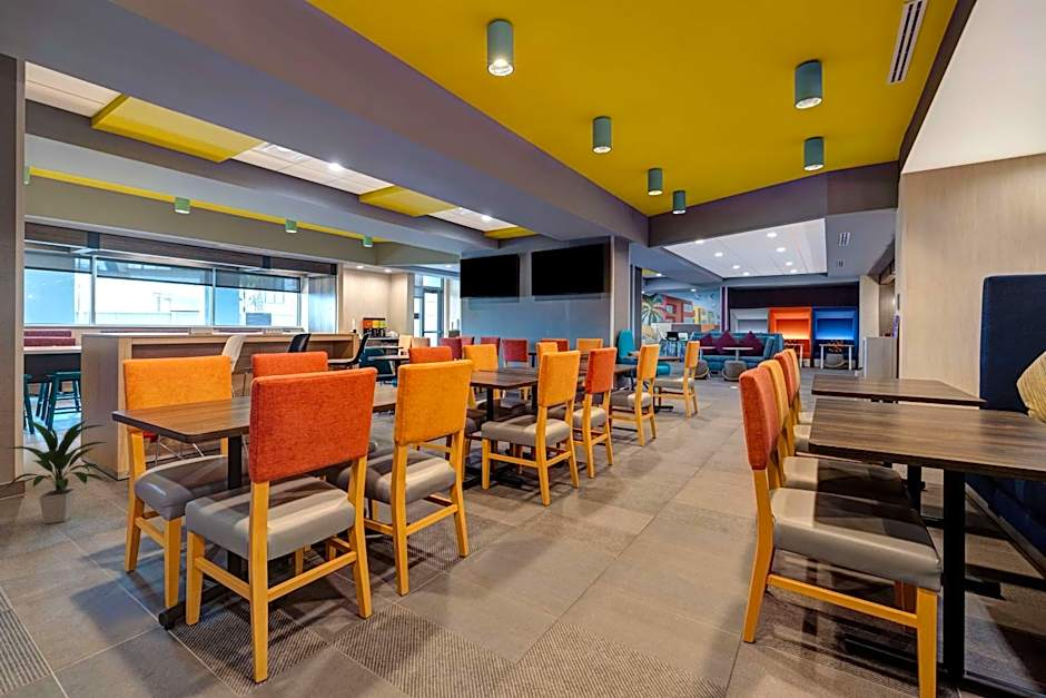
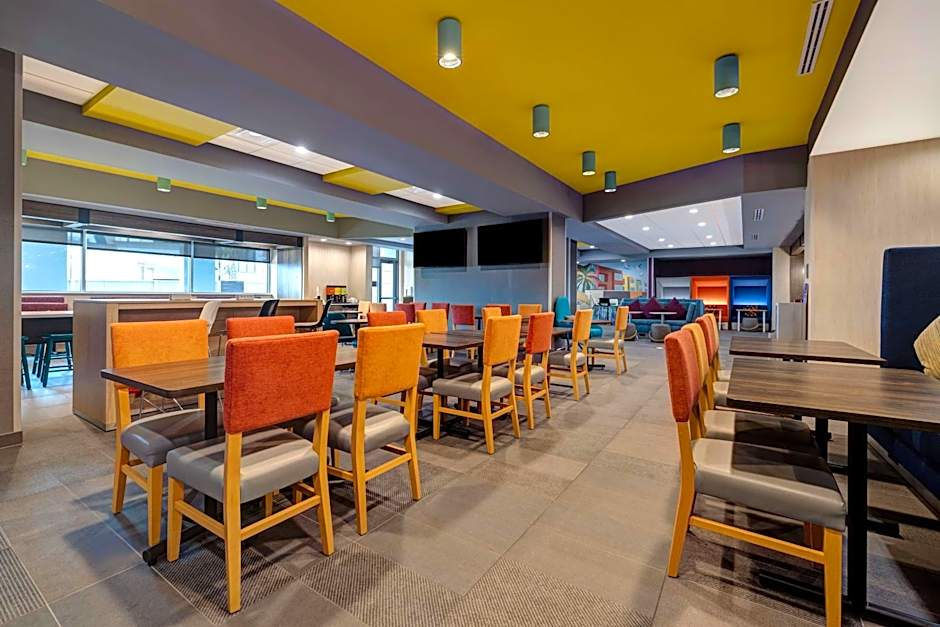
- indoor plant (61, 466)
